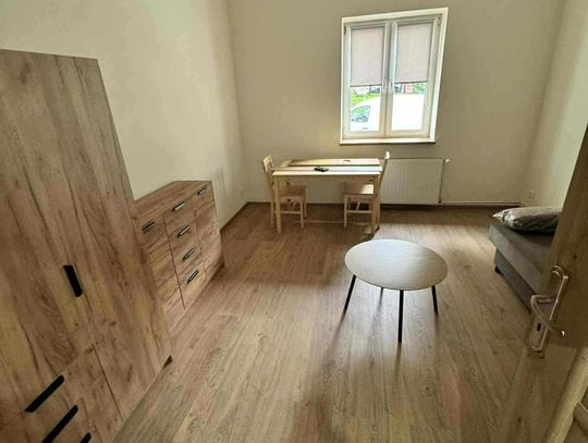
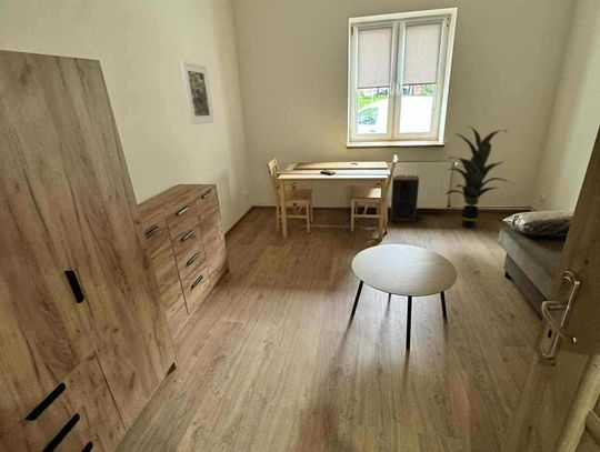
+ indoor plant (470, 178)
+ speaker (403, 198)
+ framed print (198, 94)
